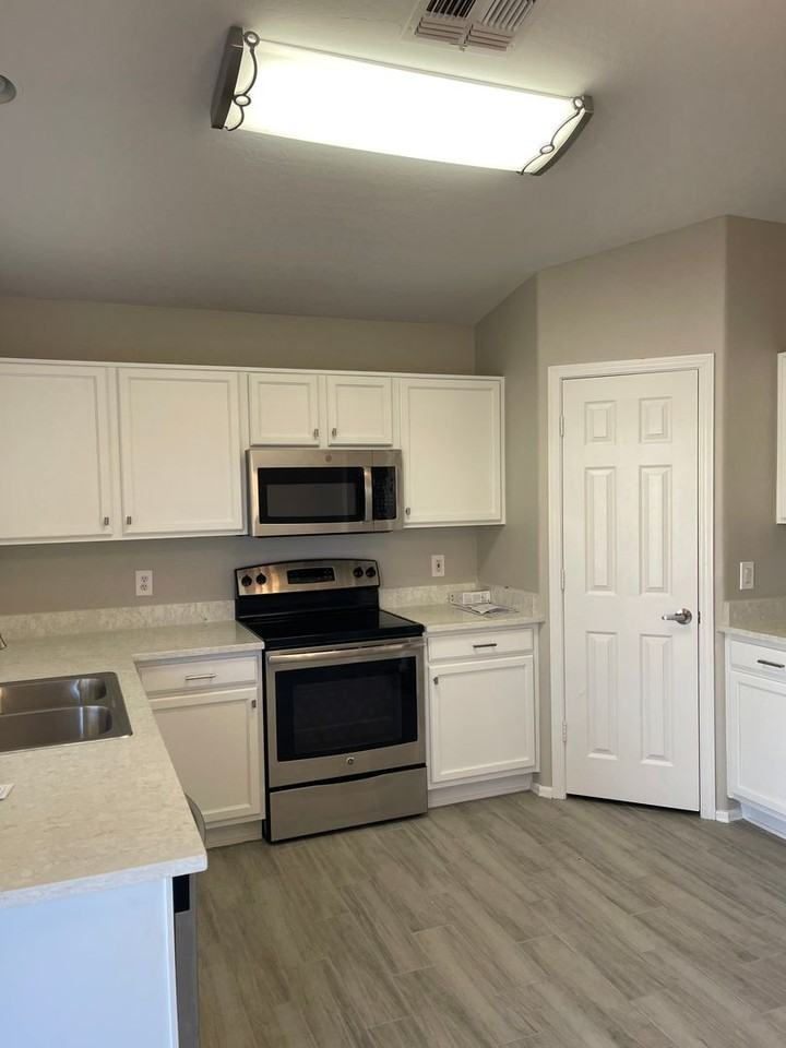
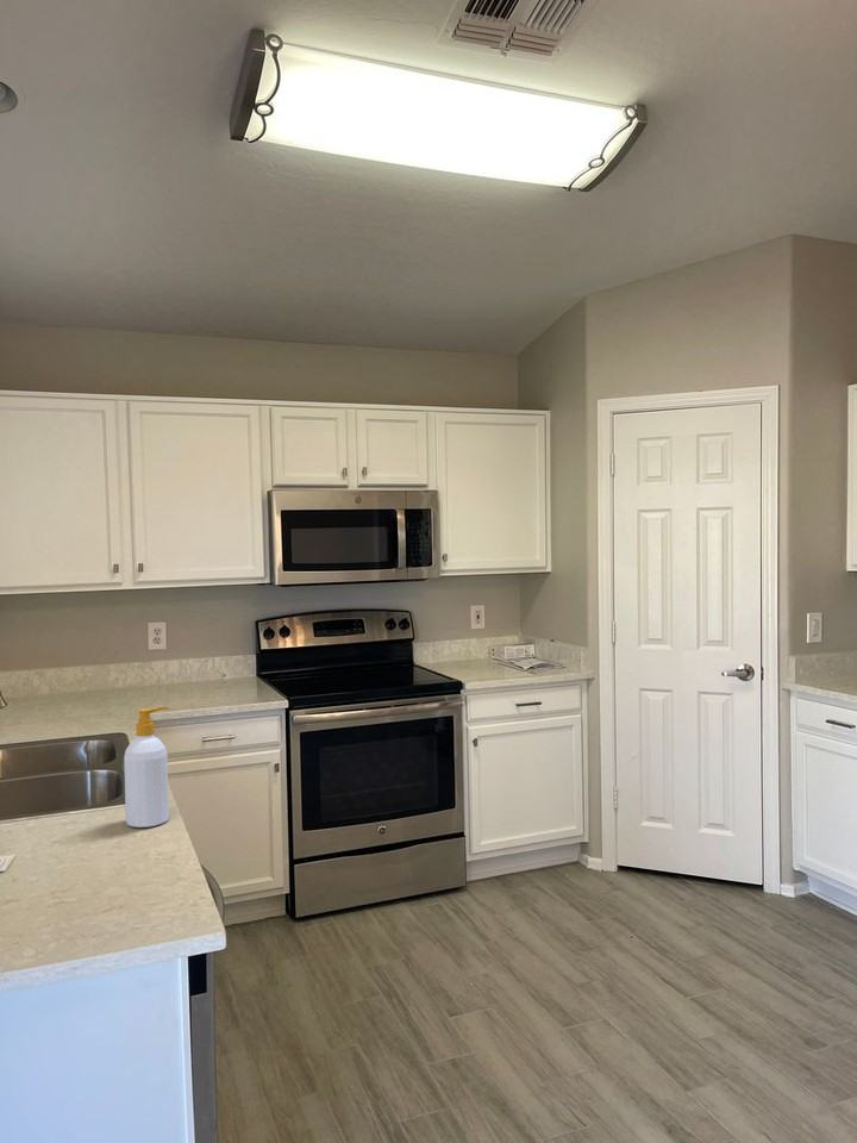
+ soap bottle (148, 764)
